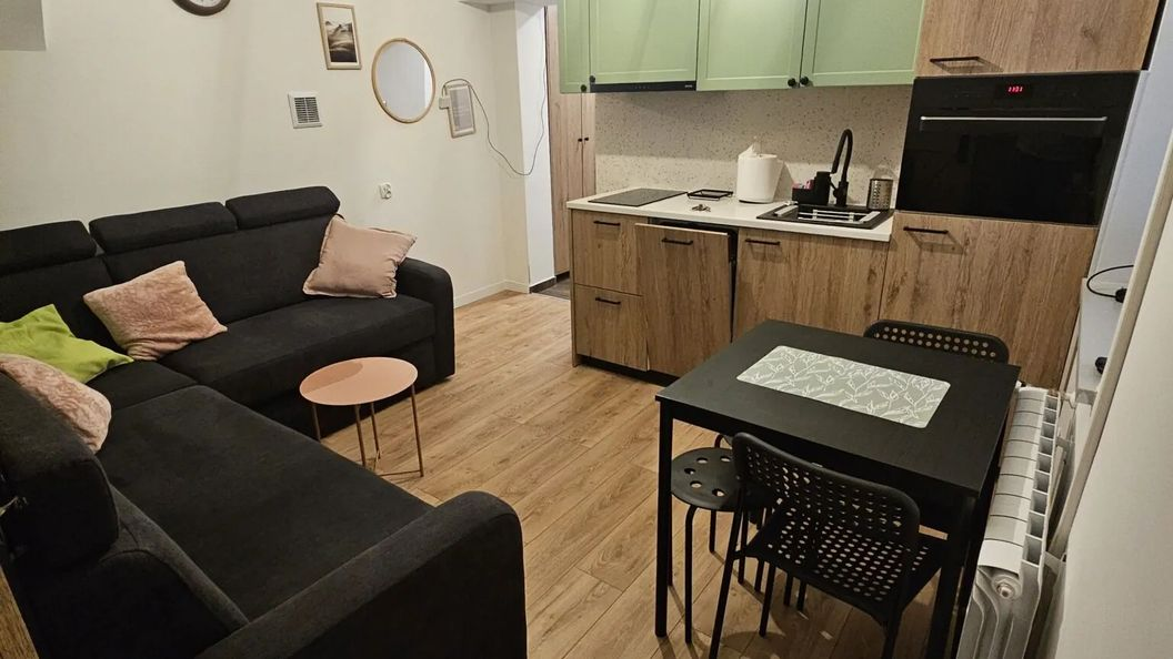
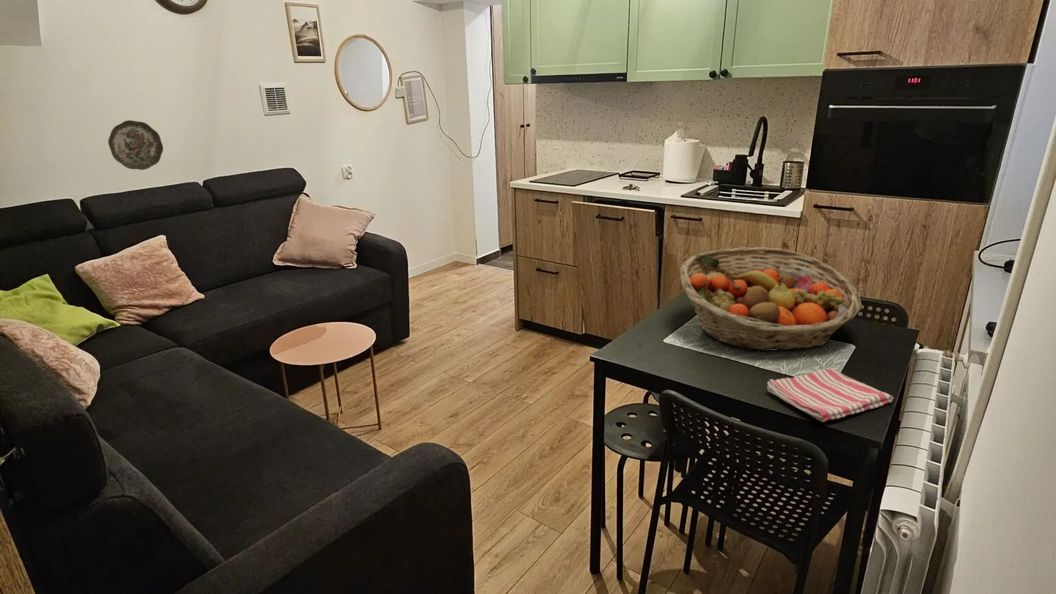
+ decorative plate (135, 145)
+ fruit basket (765, 296)
+ dish towel (828, 390)
